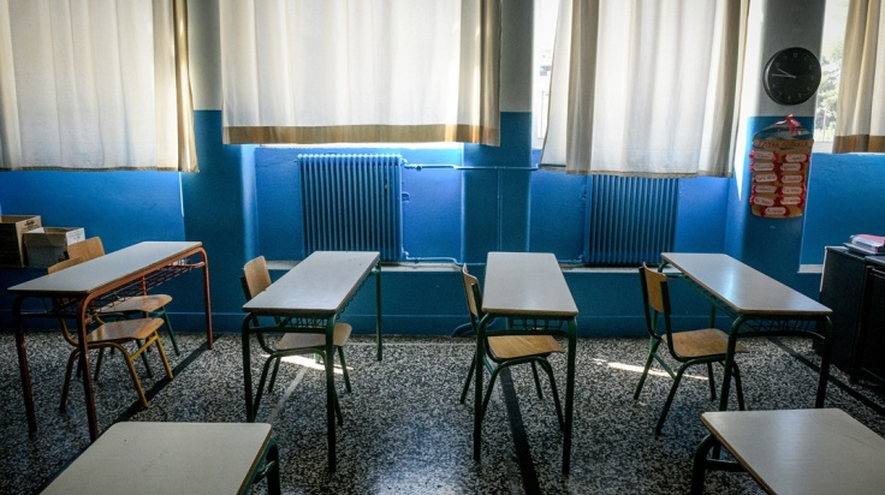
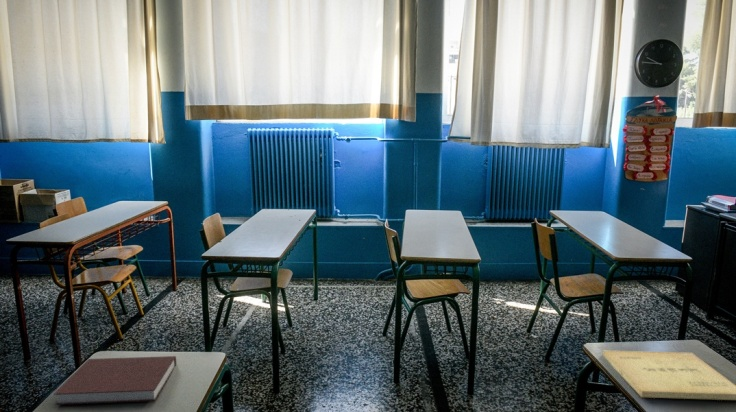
+ notebook (120, 378)
+ book (668, 373)
